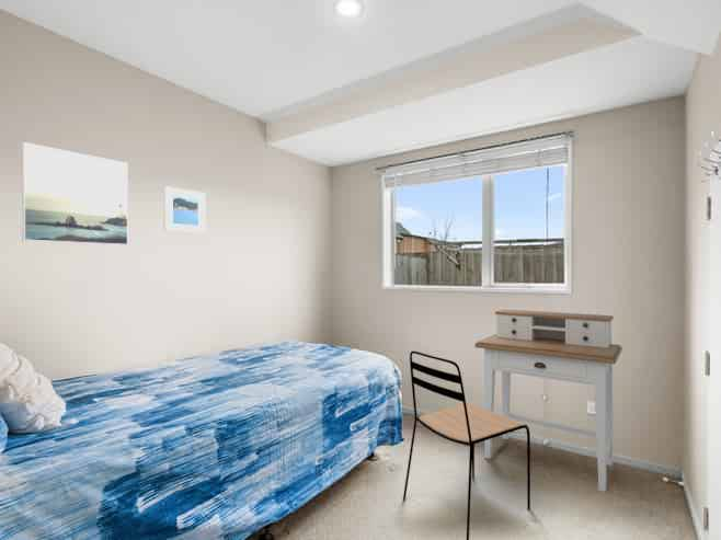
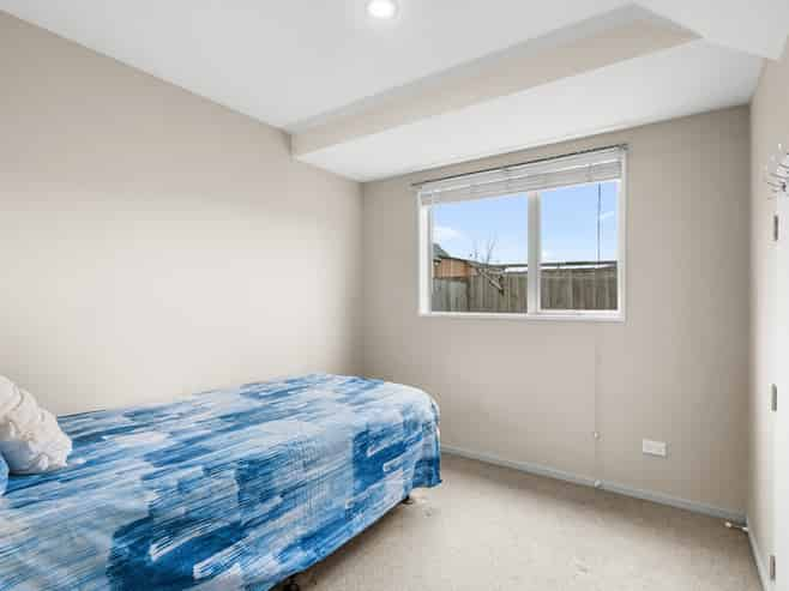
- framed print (79, 198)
- dining chair (467, 427)
- desk (548, 378)
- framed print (185, 210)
